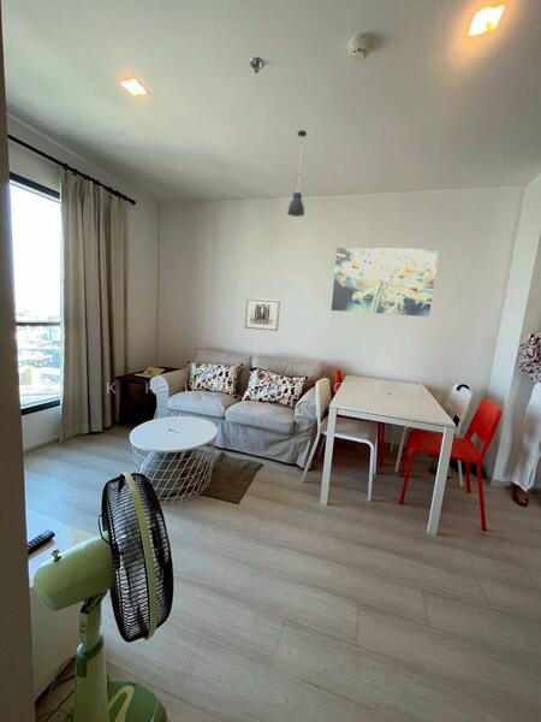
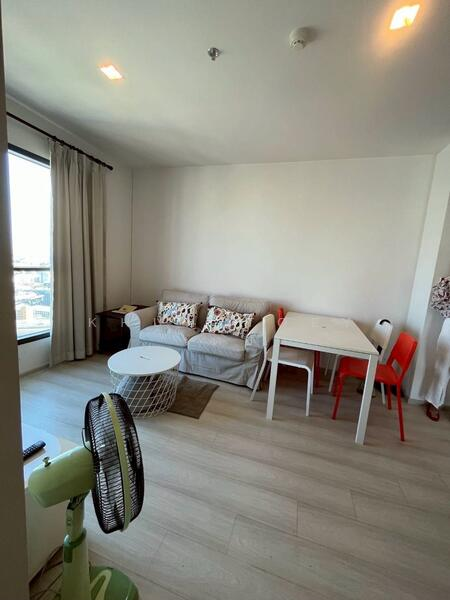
- wall art (262, 314)
- pendant light (298, 173)
- wall art (381, 282)
